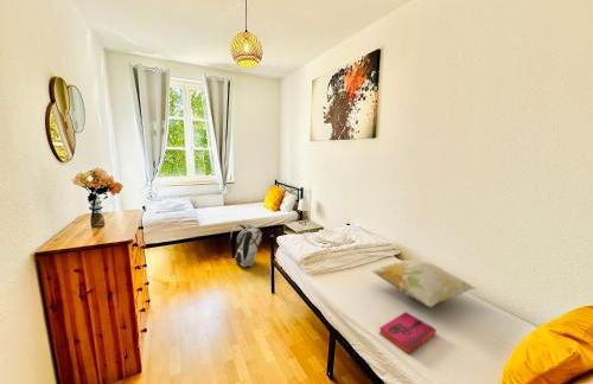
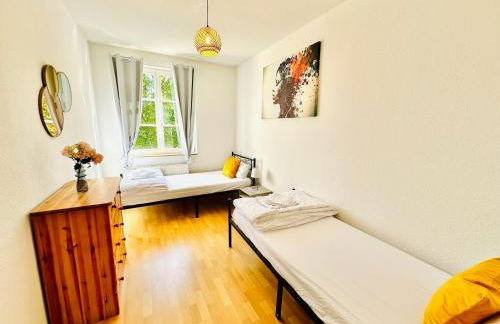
- decorative pillow (420, 279)
- backpack (246, 244)
- hardback book (407, 331)
